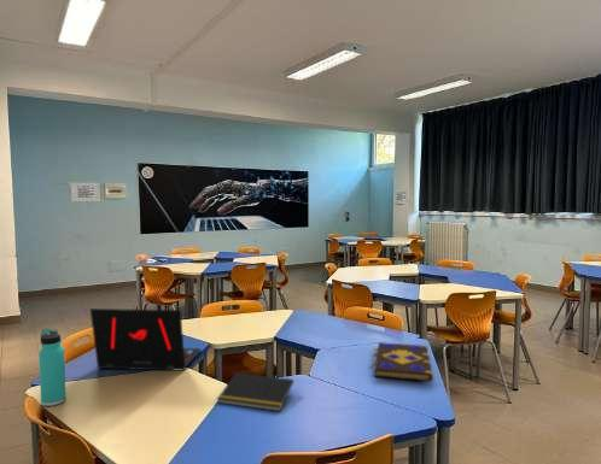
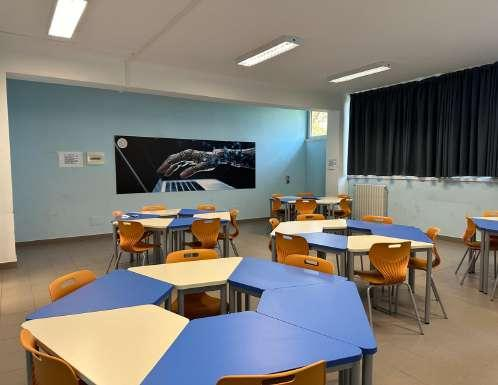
- notepad (256, 390)
- book (399, 358)
- laptop (148, 331)
- thermos bottle (52, 365)
